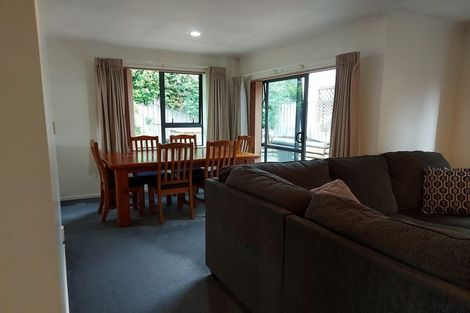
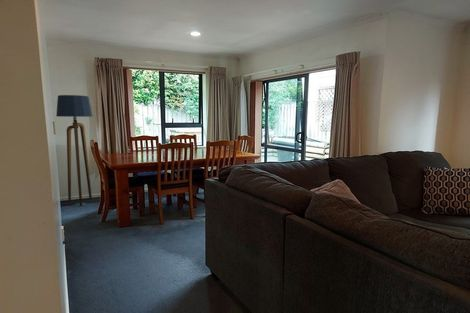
+ floor lamp (77, 150)
